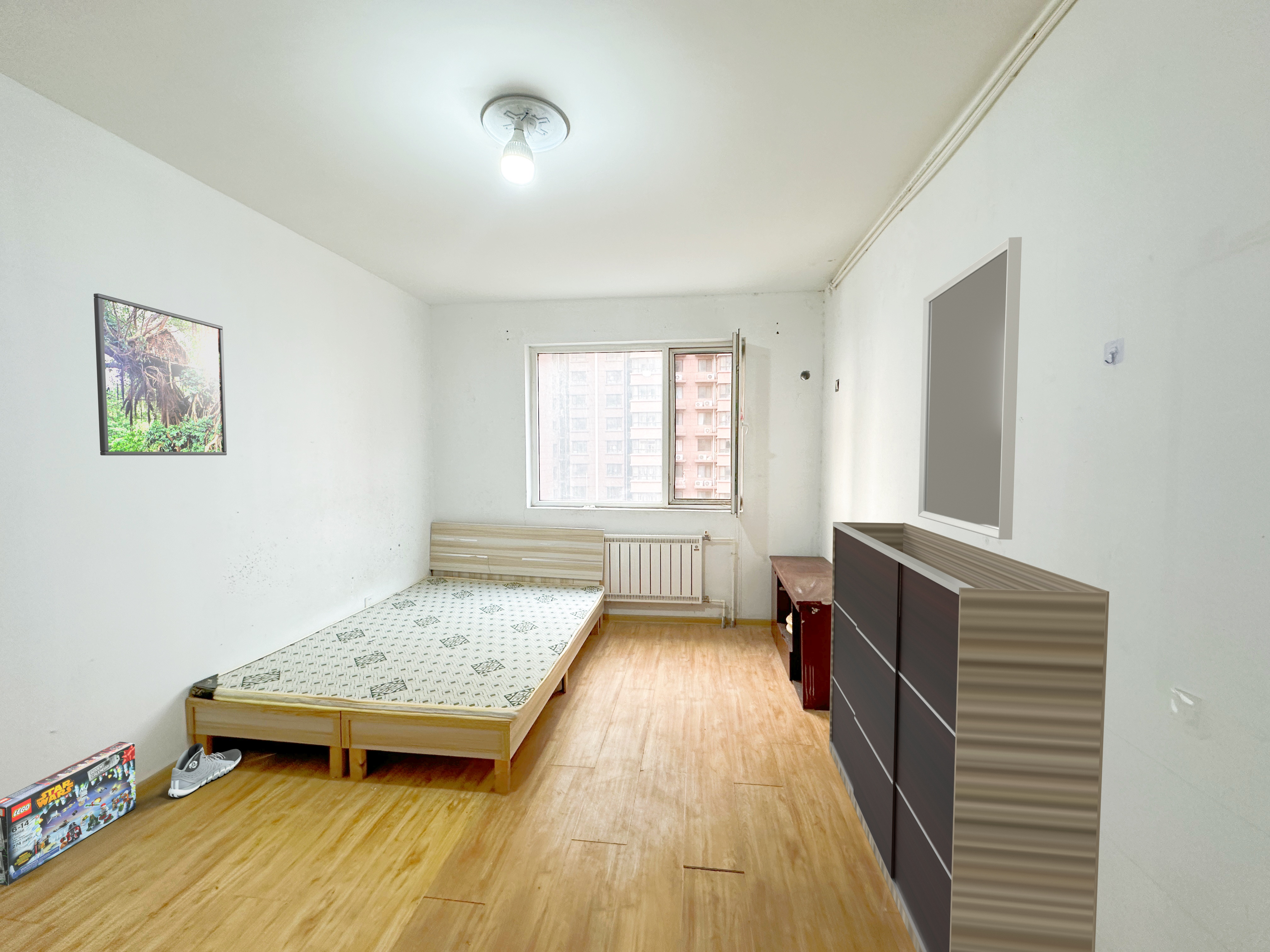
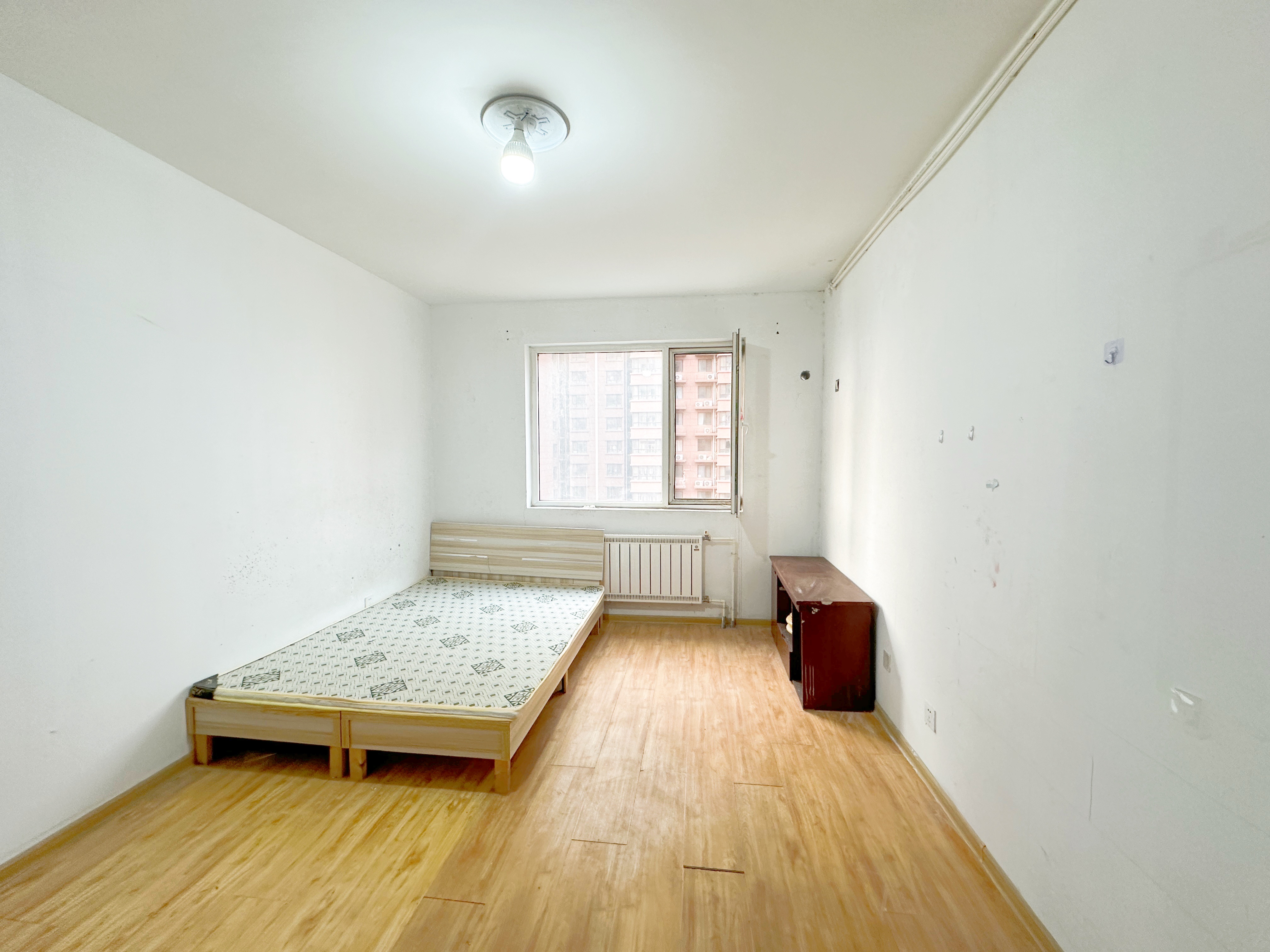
- home mirror (961, 400)
- dresser (919, 698)
- sneaker (208, 758)
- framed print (168, 384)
- box (70, 806)
